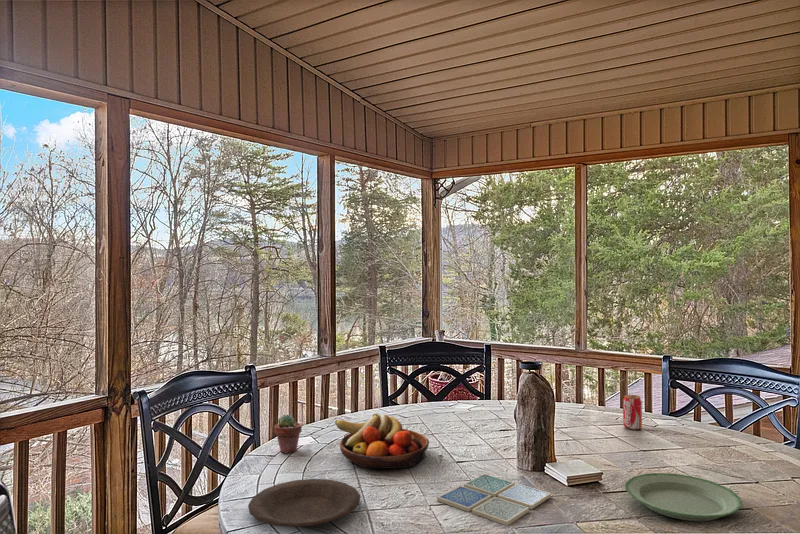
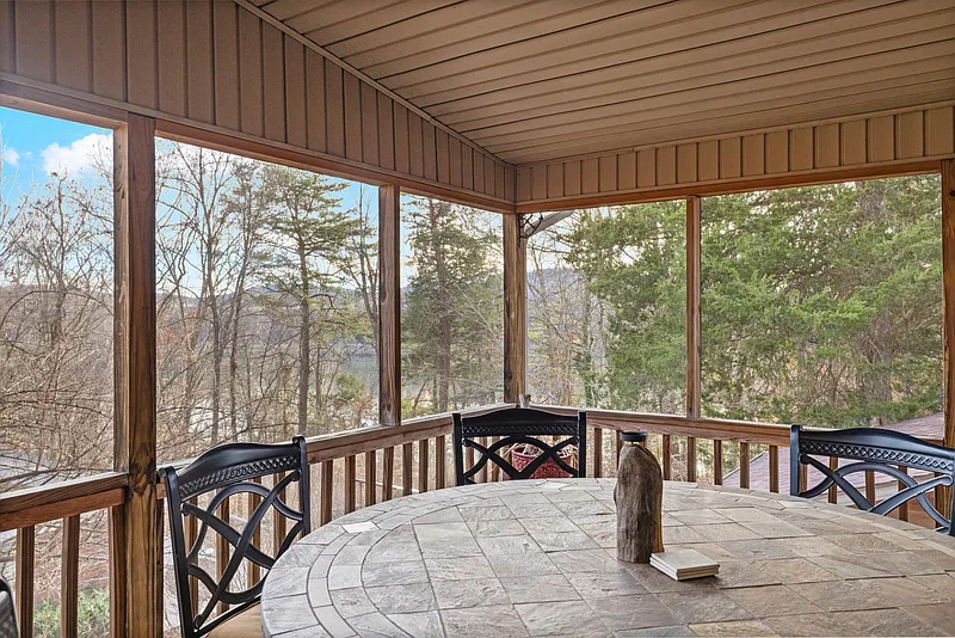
- fruit bowl (383, 437)
- potted succulent (288, 432)
- beverage can (632, 412)
- plate (305, 505)
- plate (681, 498)
- drink coaster (494, 497)
